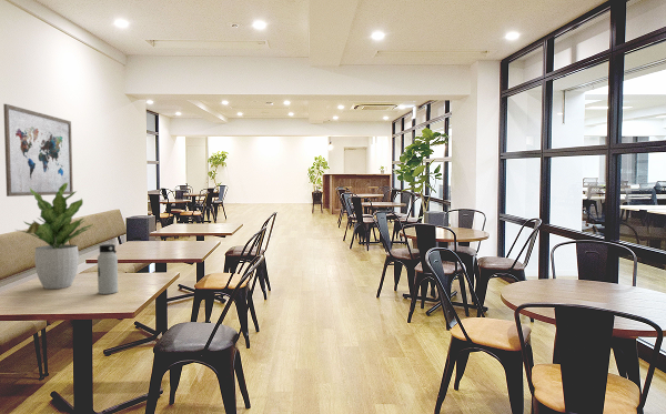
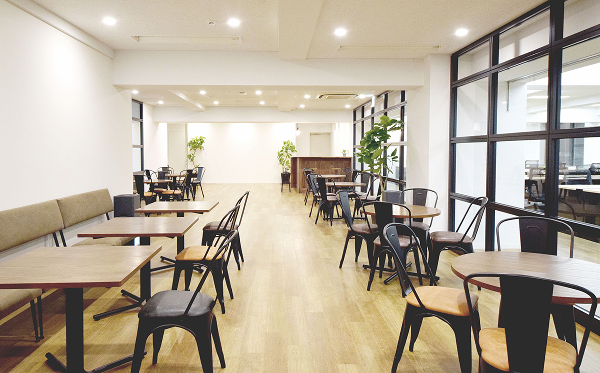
- potted plant (53, 234)
- wall art (42, 154)
- water bottle (108, 269)
